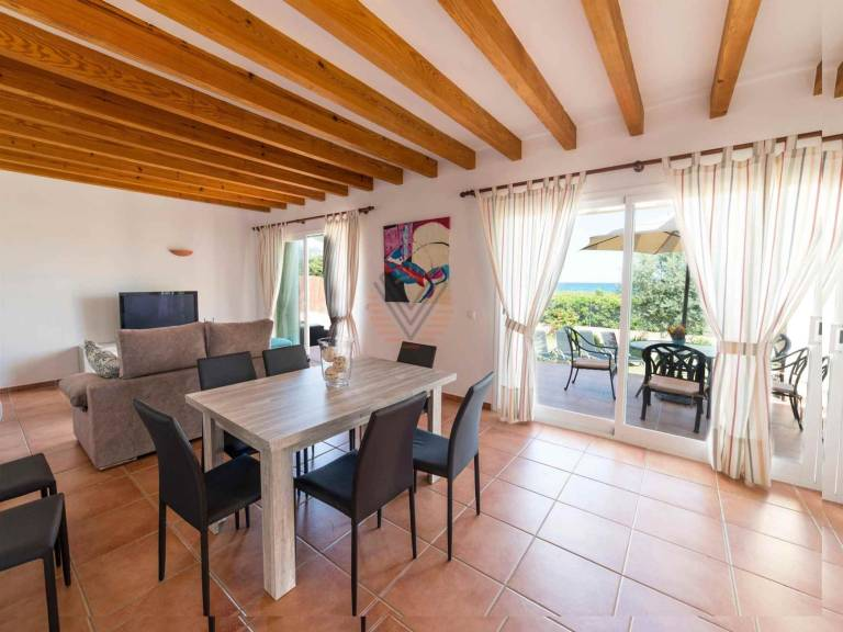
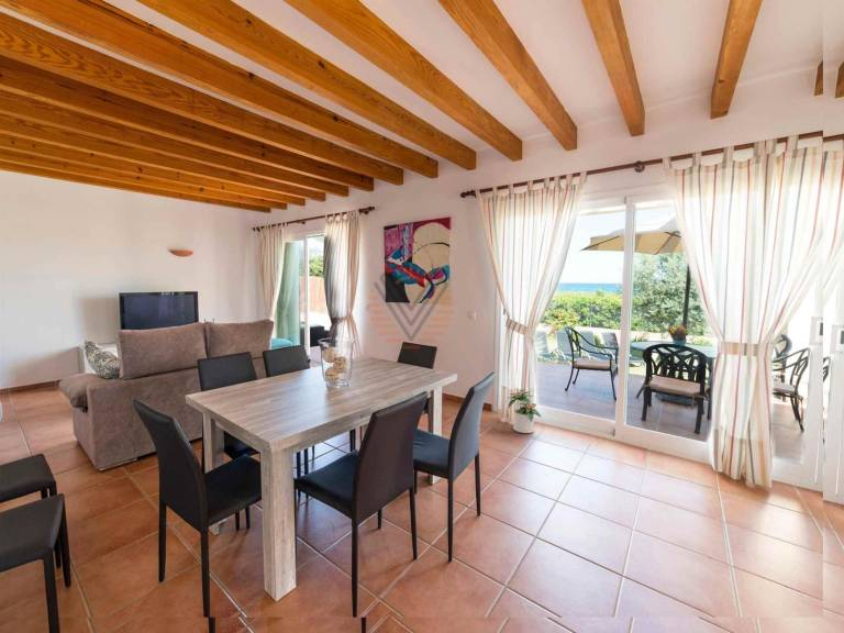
+ potted plant (521, 410)
